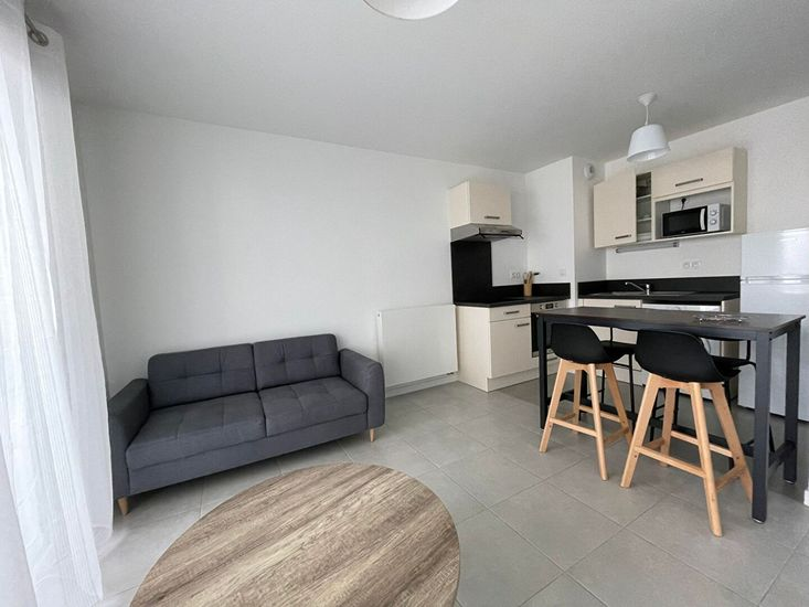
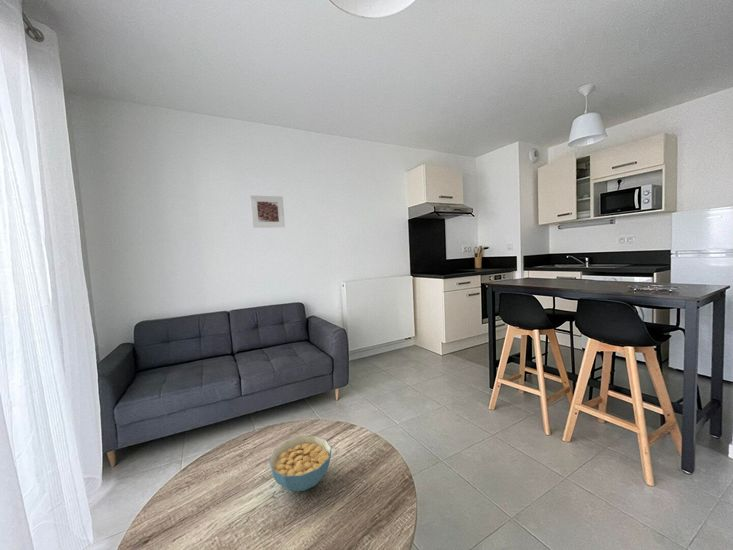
+ cereal bowl (302, 468)
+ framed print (267, 211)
